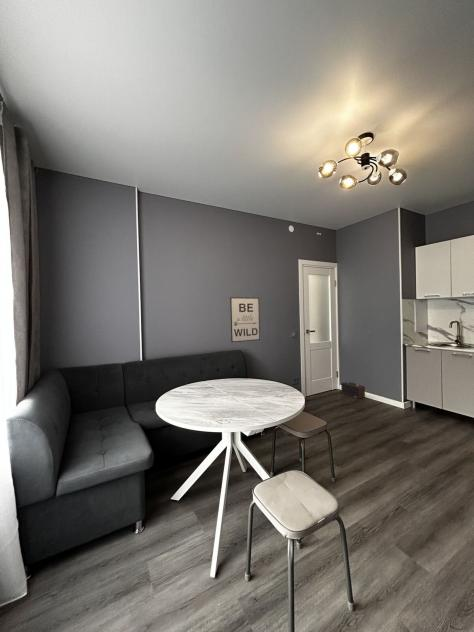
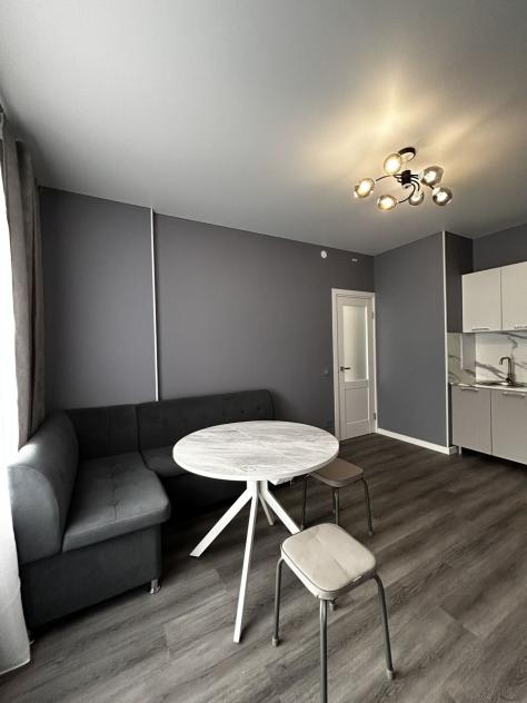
- speaker (352, 389)
- wall art (245, 319)
